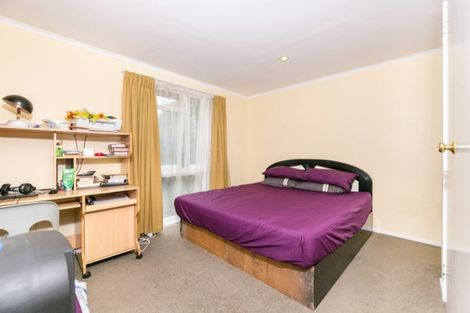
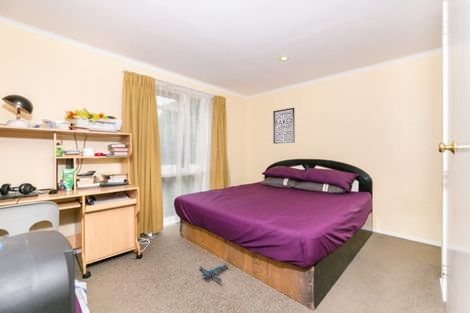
+ wall art (283, 126)
+ plush toy (215, 269)
